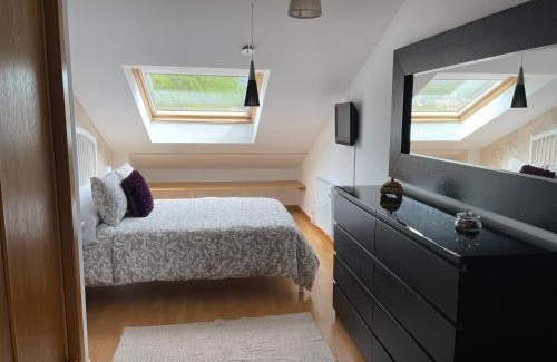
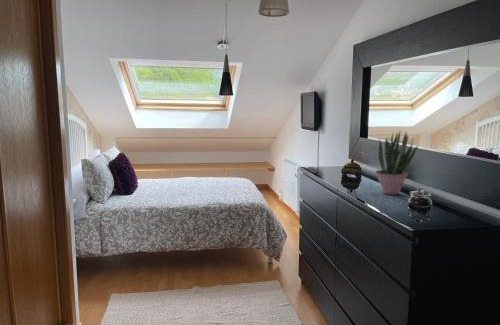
+ potted plant (395, 162)
